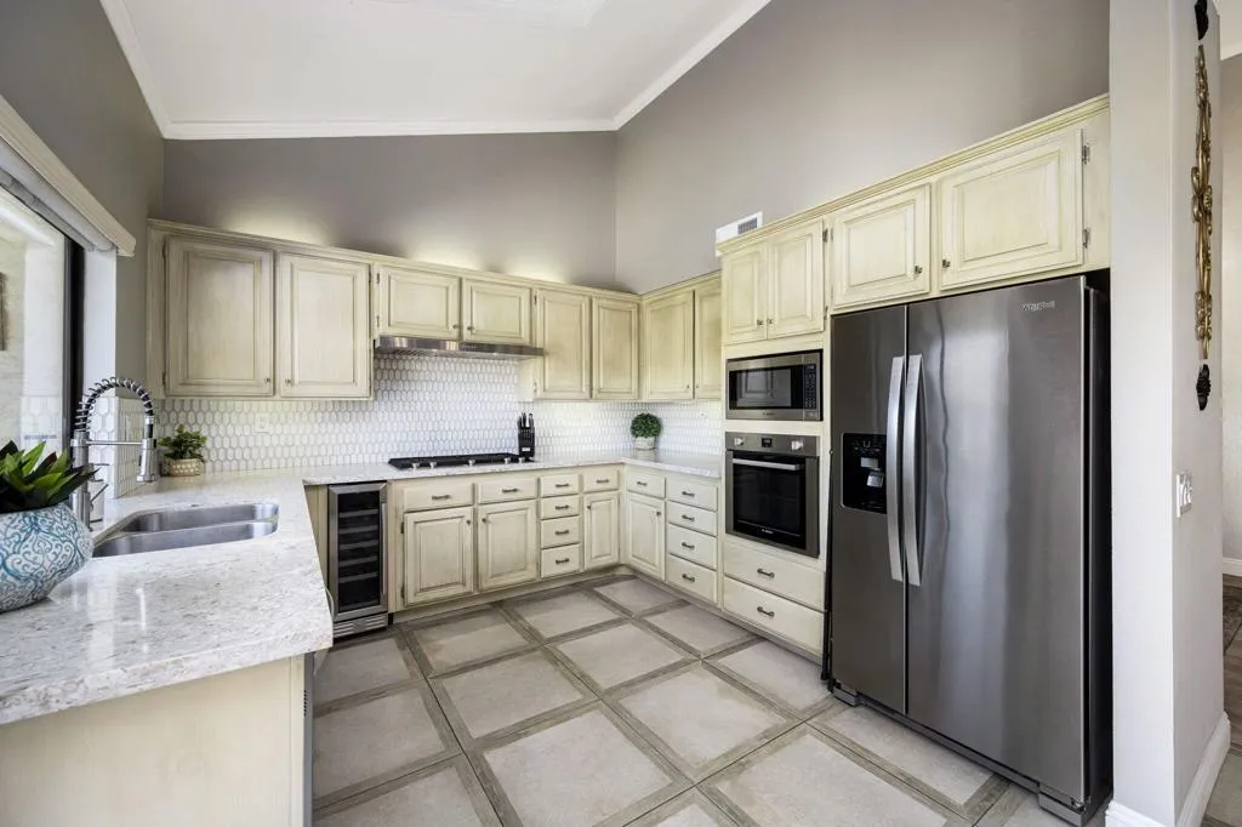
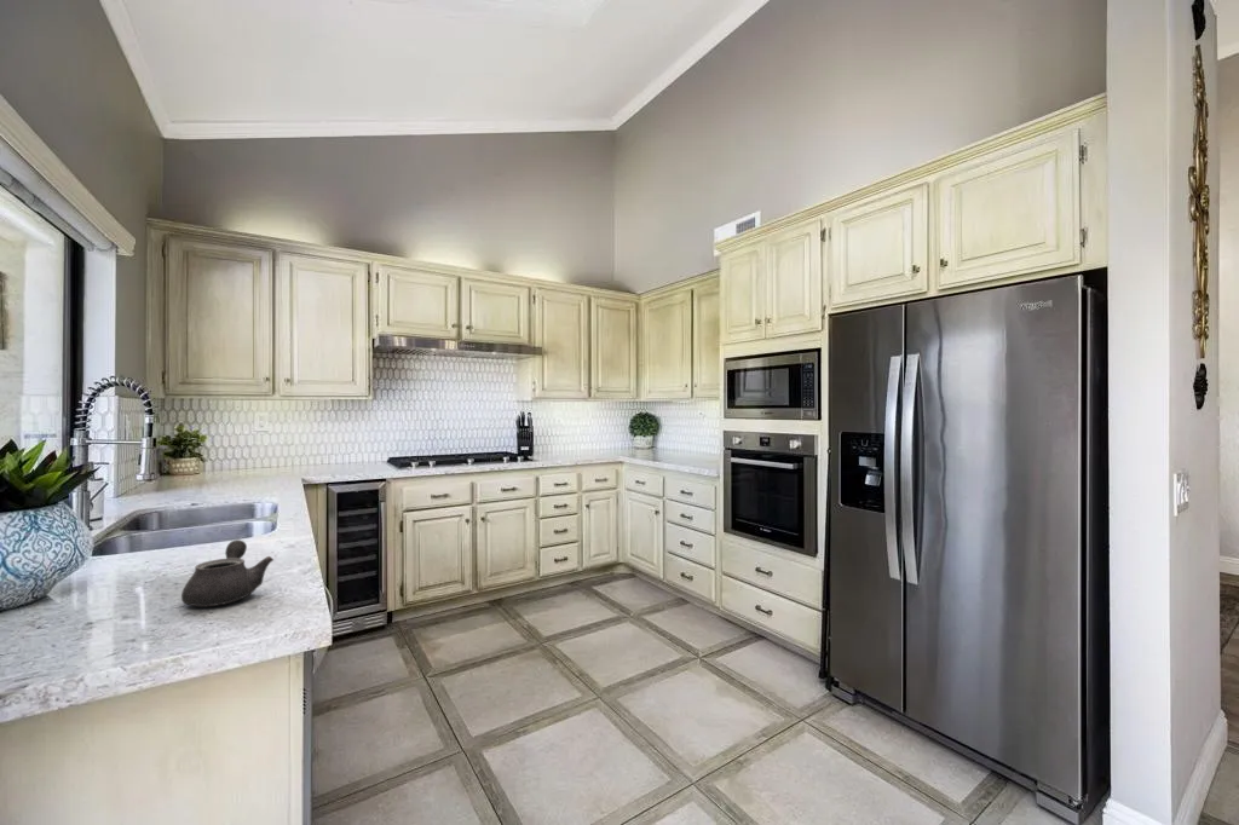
+ teapot (230, 570)
